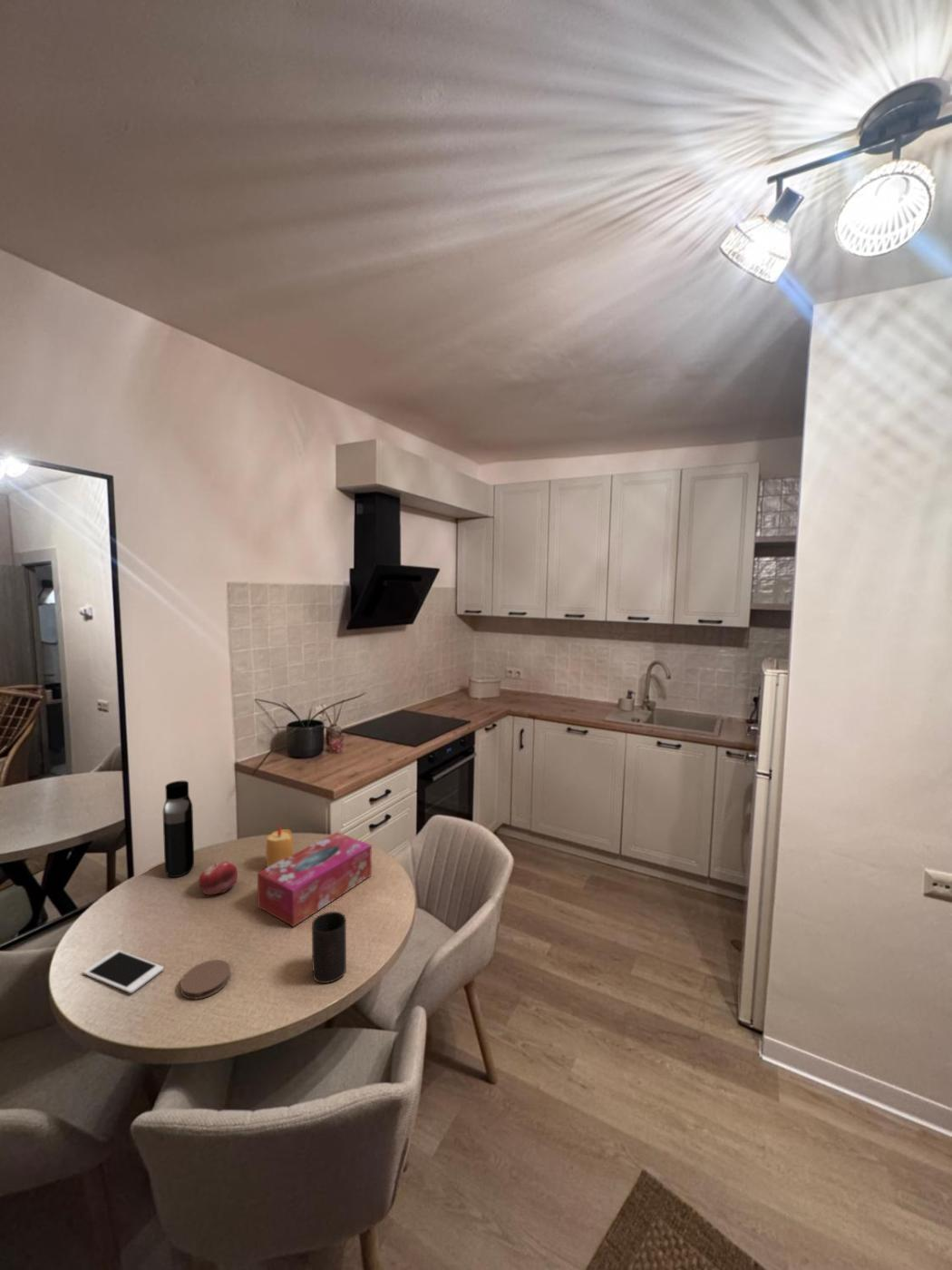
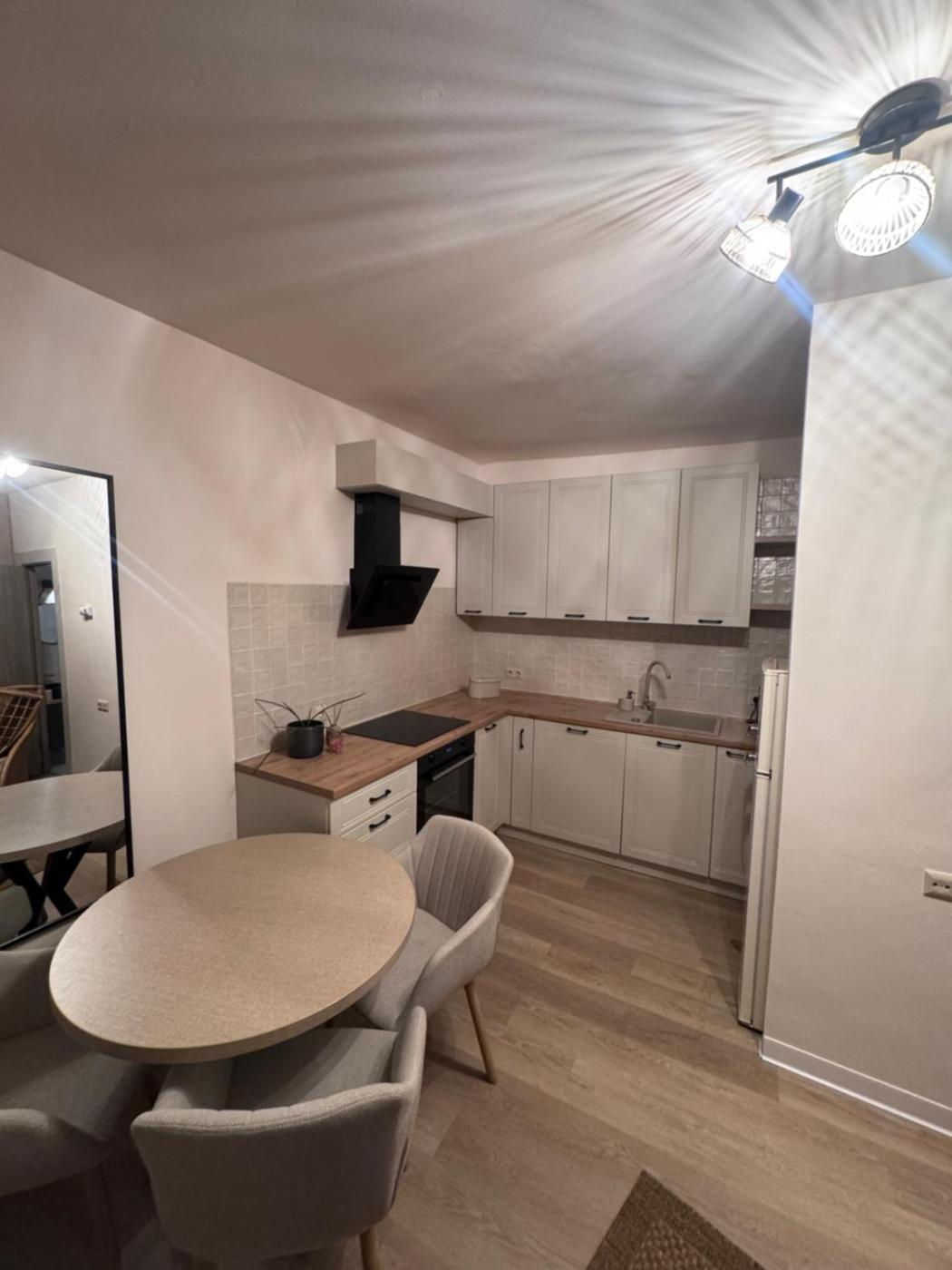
- coaster (206, 978)
- water bottle (178, 827)
- candle (279, 844)
- fruit (219, 876)
- cup (329, 946)
- tissue box (317, 874)
- cell phone (123, 970)
